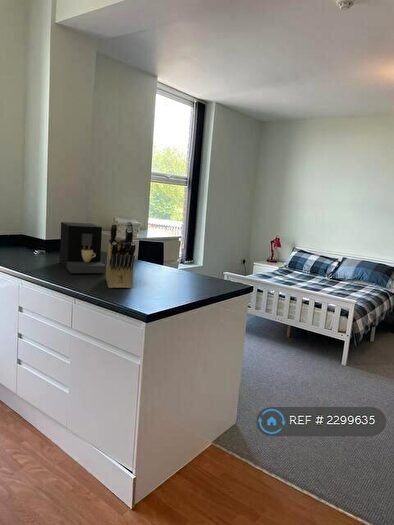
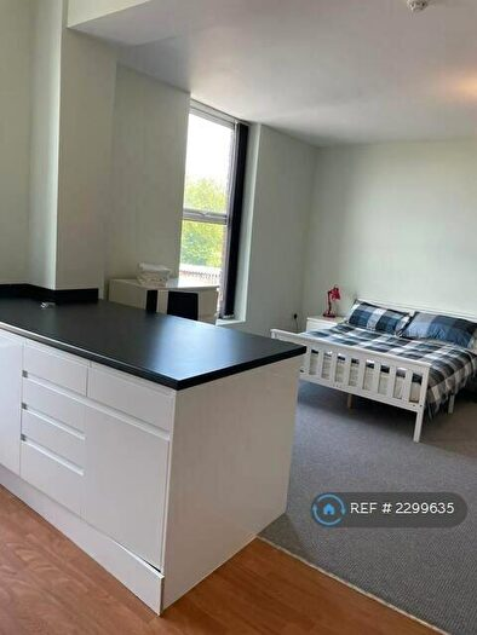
- coffee maker (82, 246)
- knife block (120, 252)
